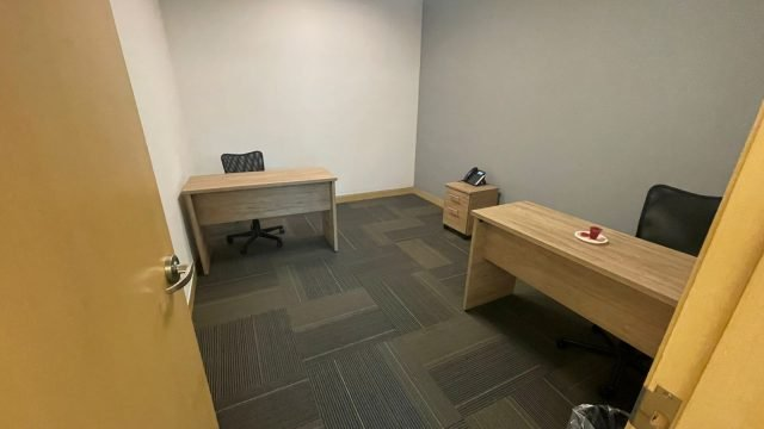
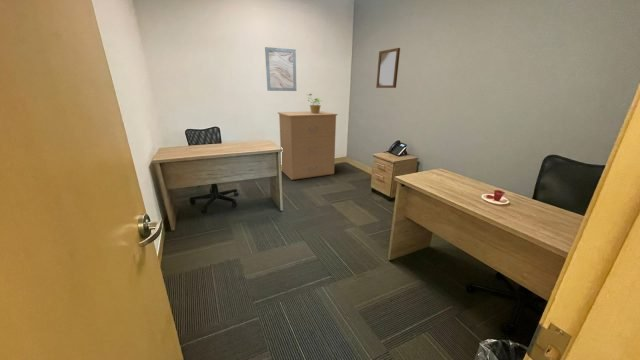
+ wall art (281, 70)
+ potted plant (315, 103)
+ home mirror (387, 69)
+ filing cabinet (307, 143)
